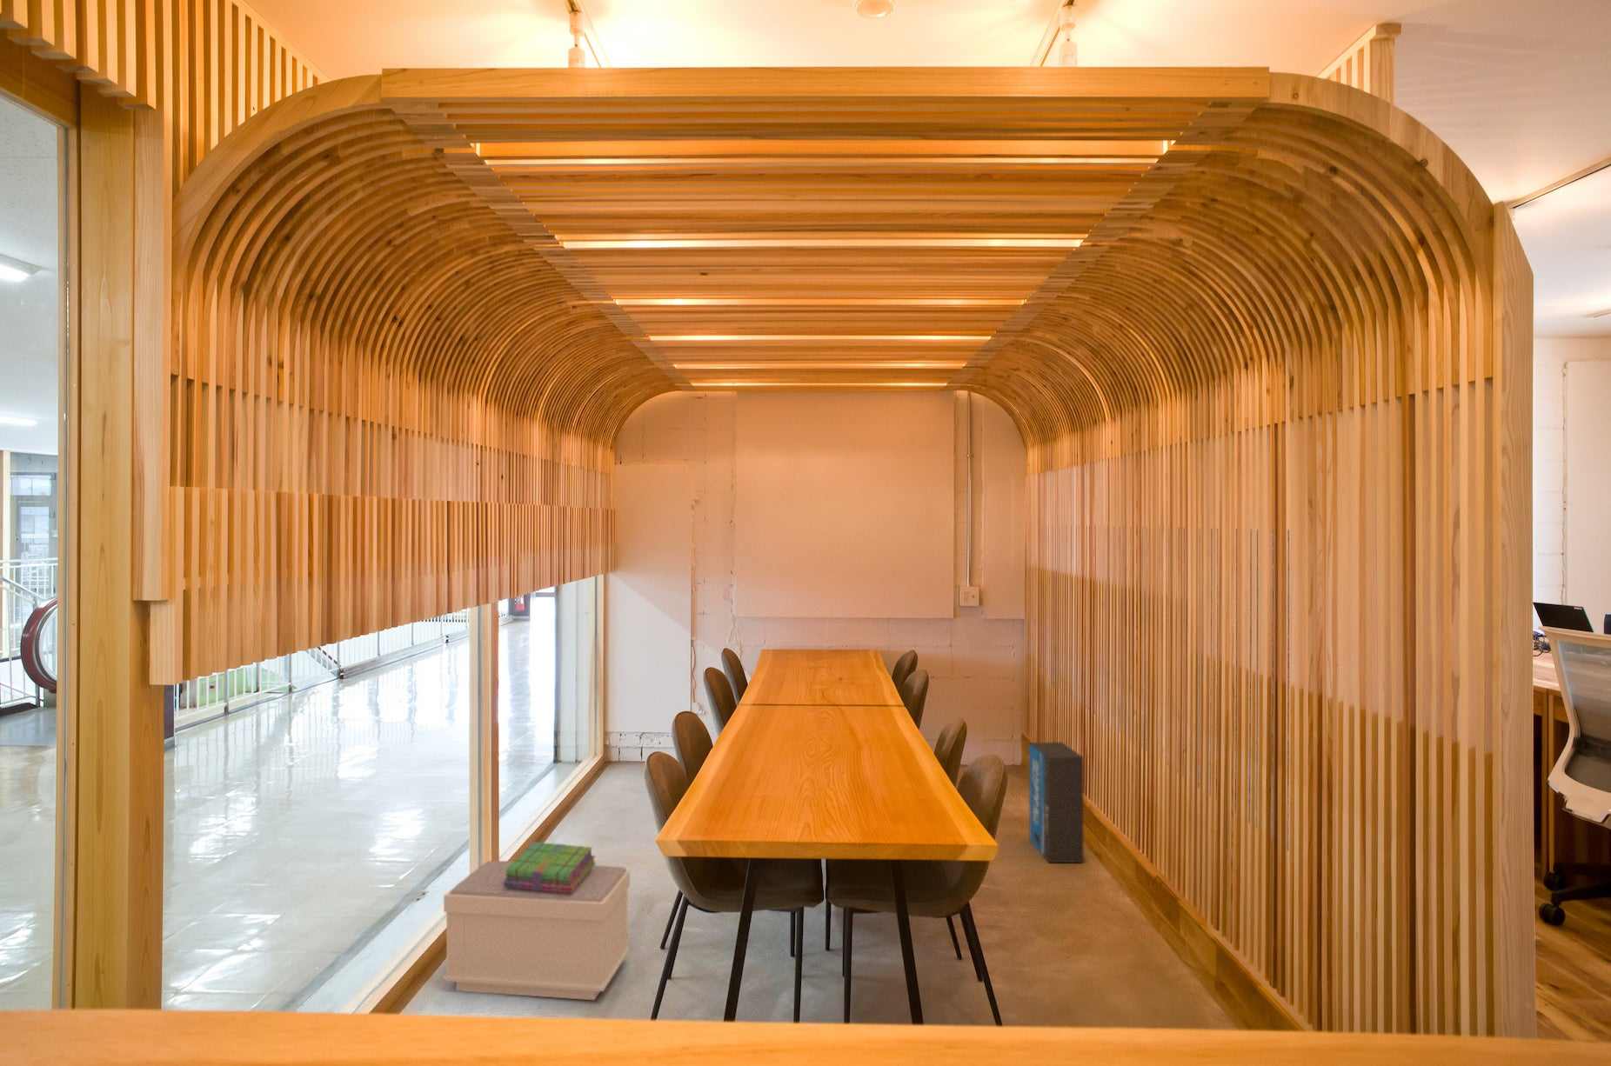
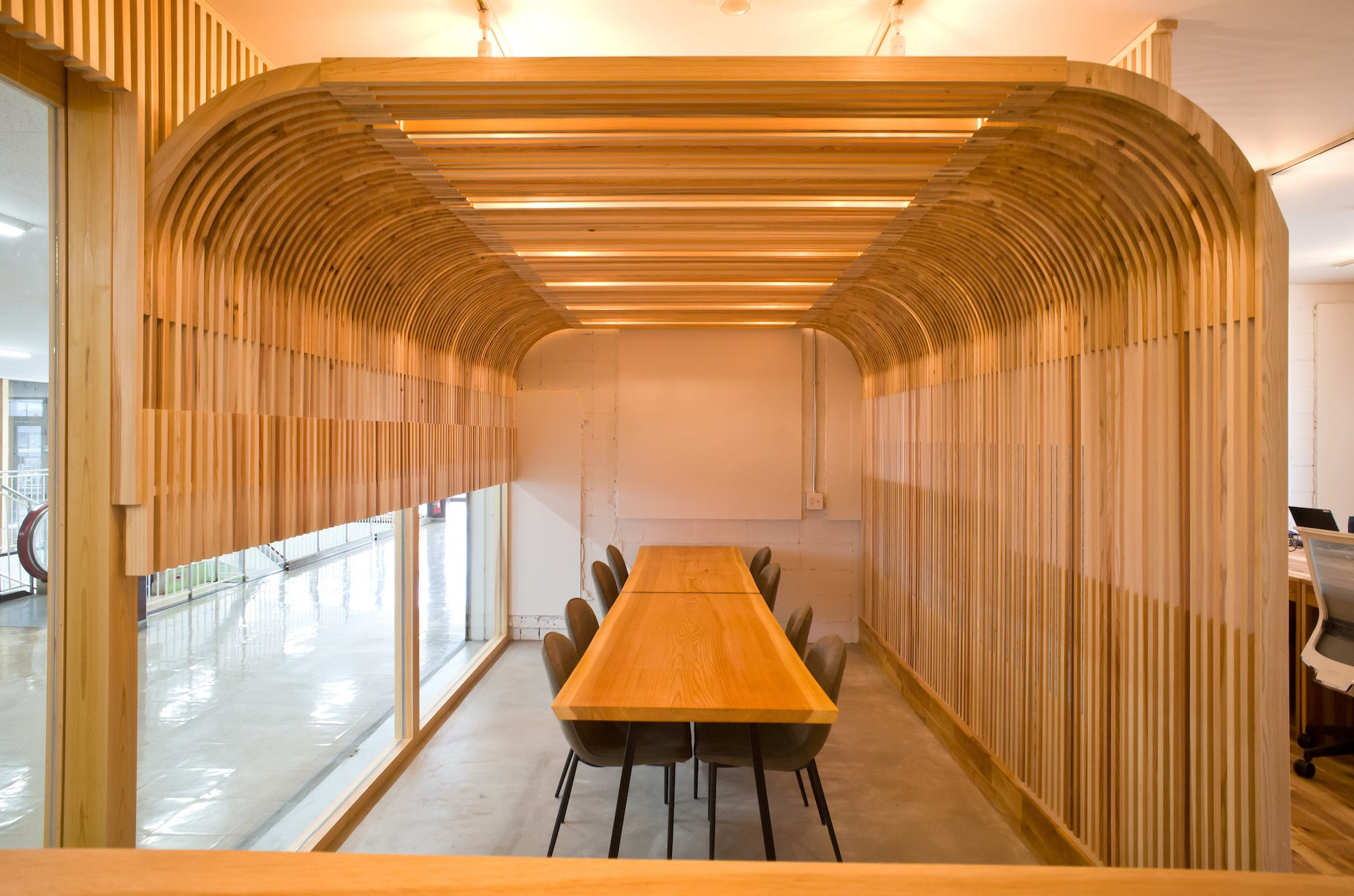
- bench (540, 926)
- stack of books (551, 869)
- air purifier (1055, 800)
